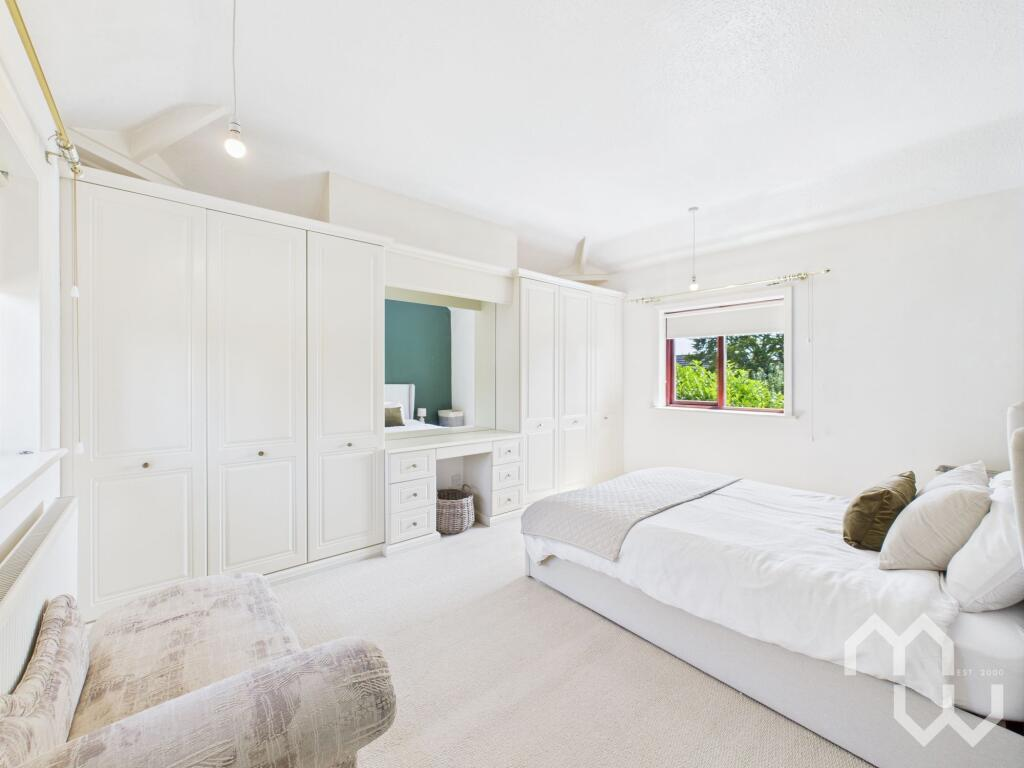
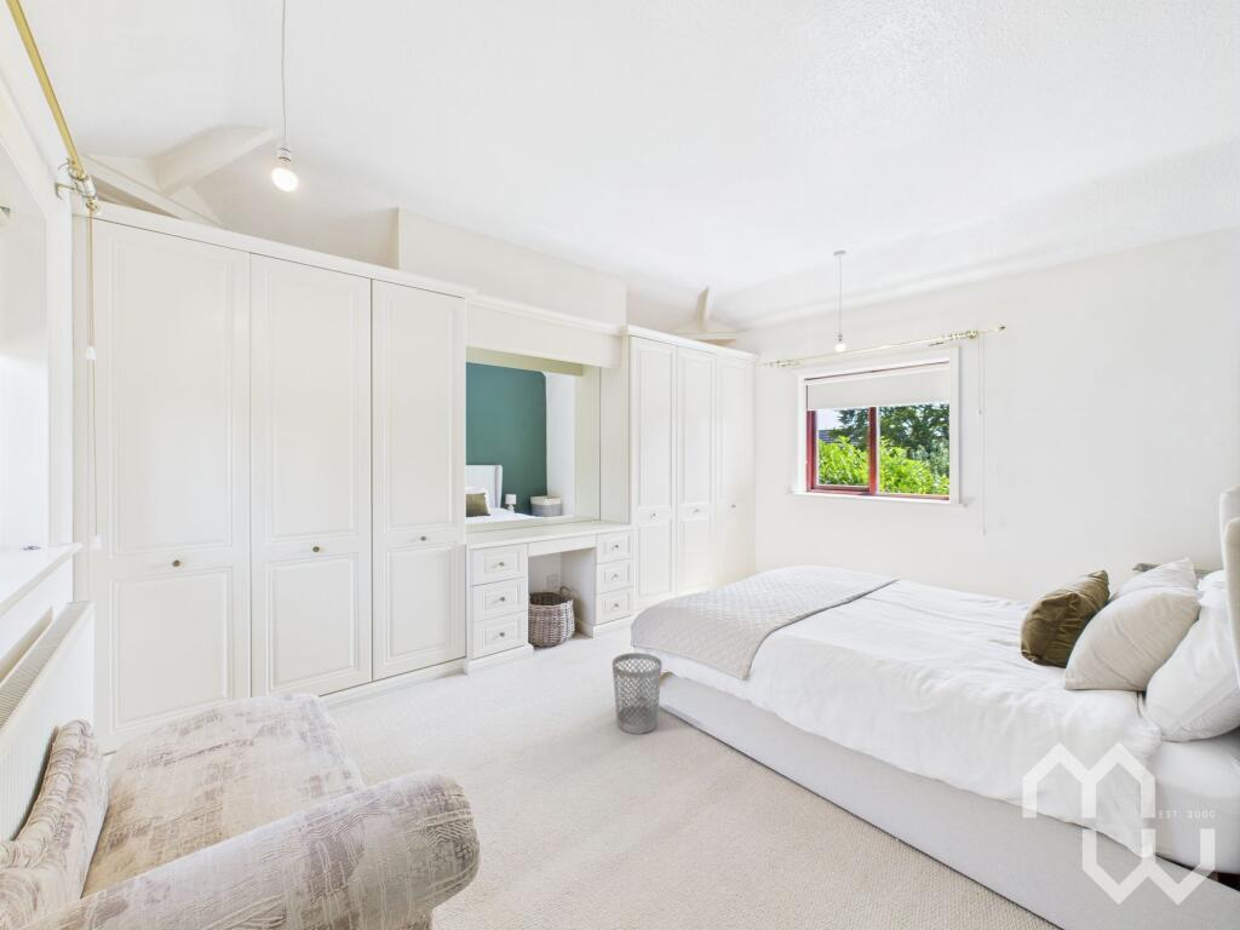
+ wastebasket (637, 693)
